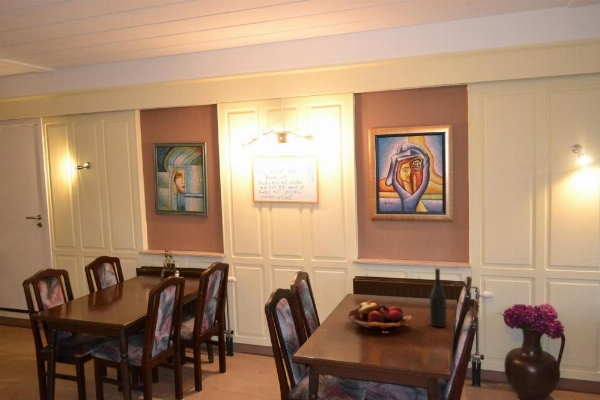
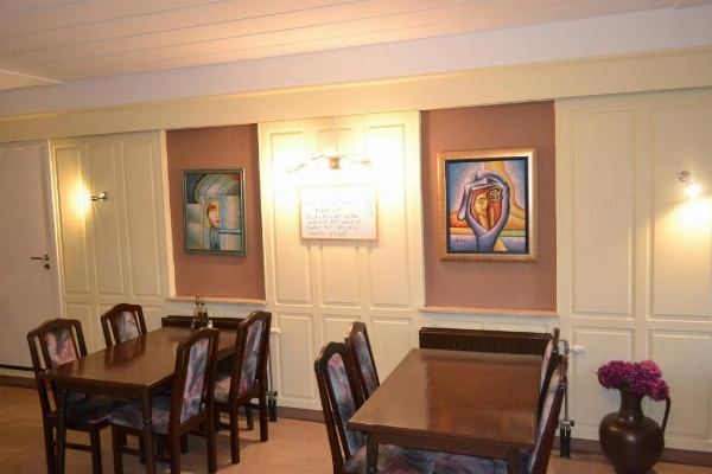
- wine bottle (437, 297)
- fruit basket (377, 315)
